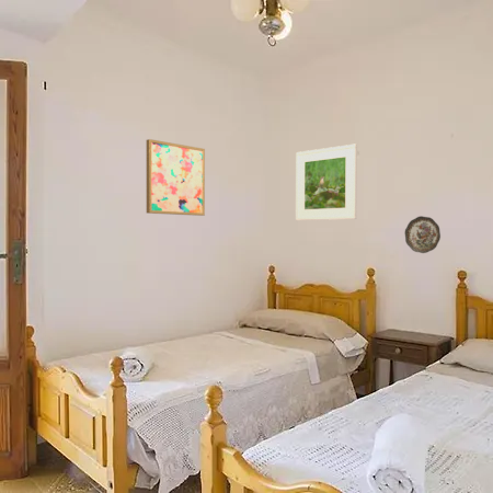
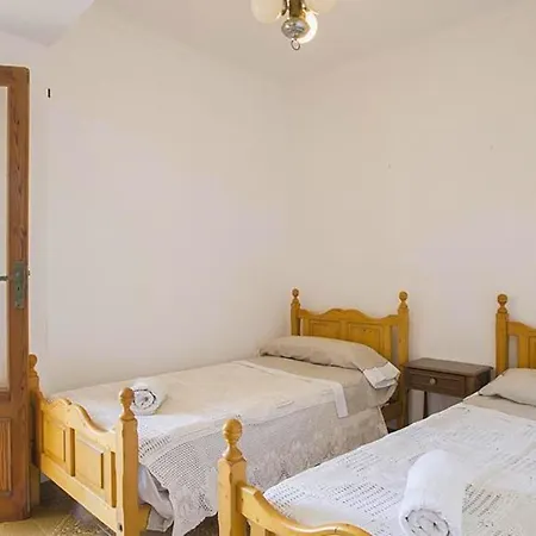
- wall art (176, 179)
- decorative plate (422, 234)
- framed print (324, 184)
